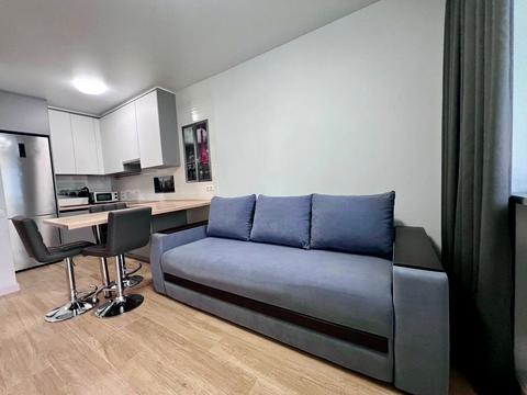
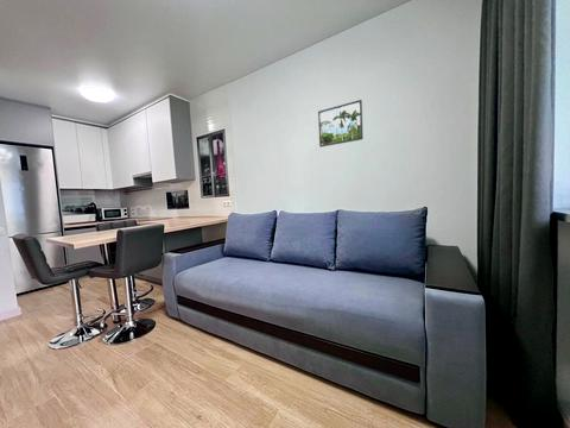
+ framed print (338, 124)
